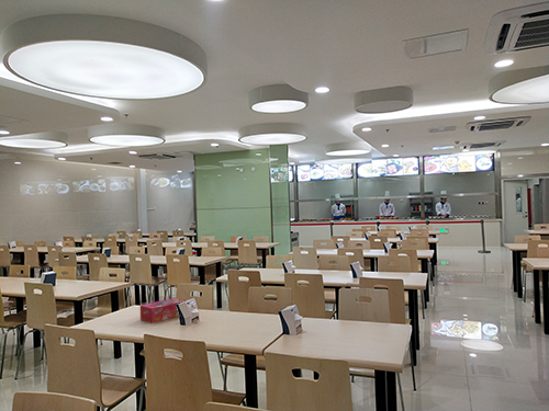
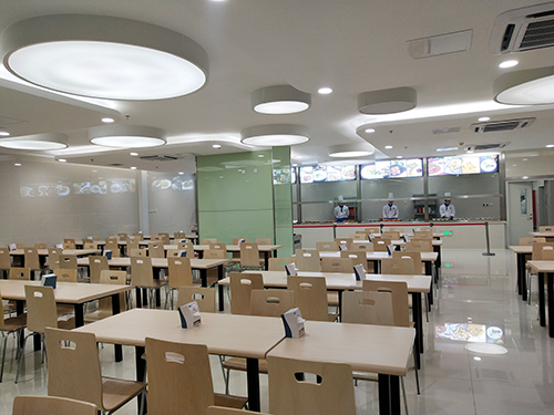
- tissue box (164, 309)
